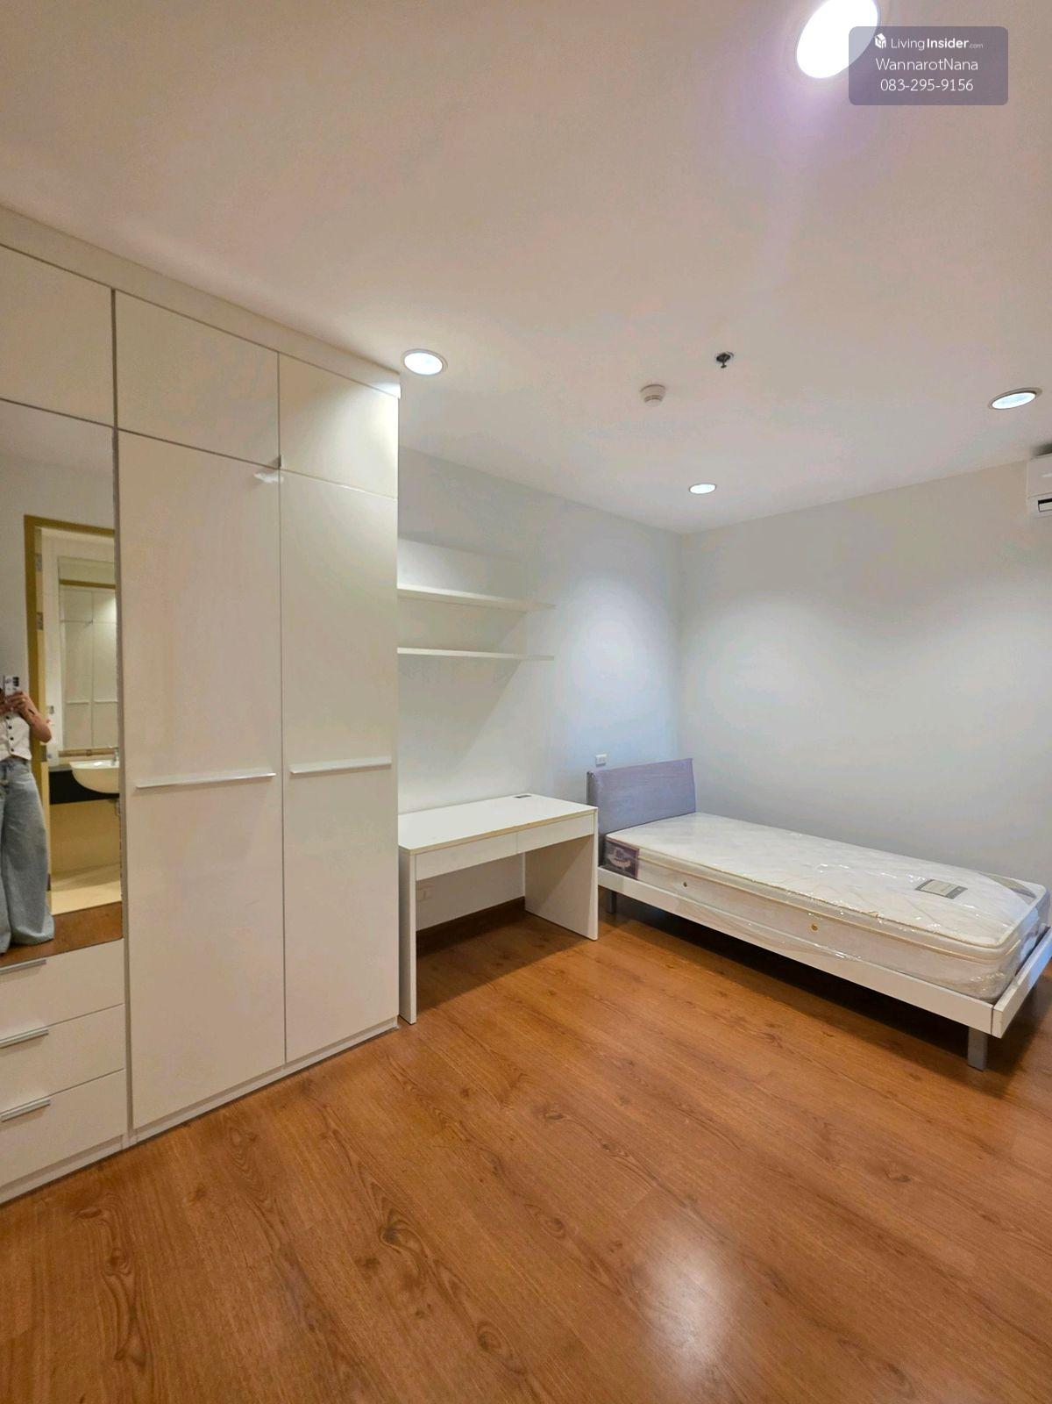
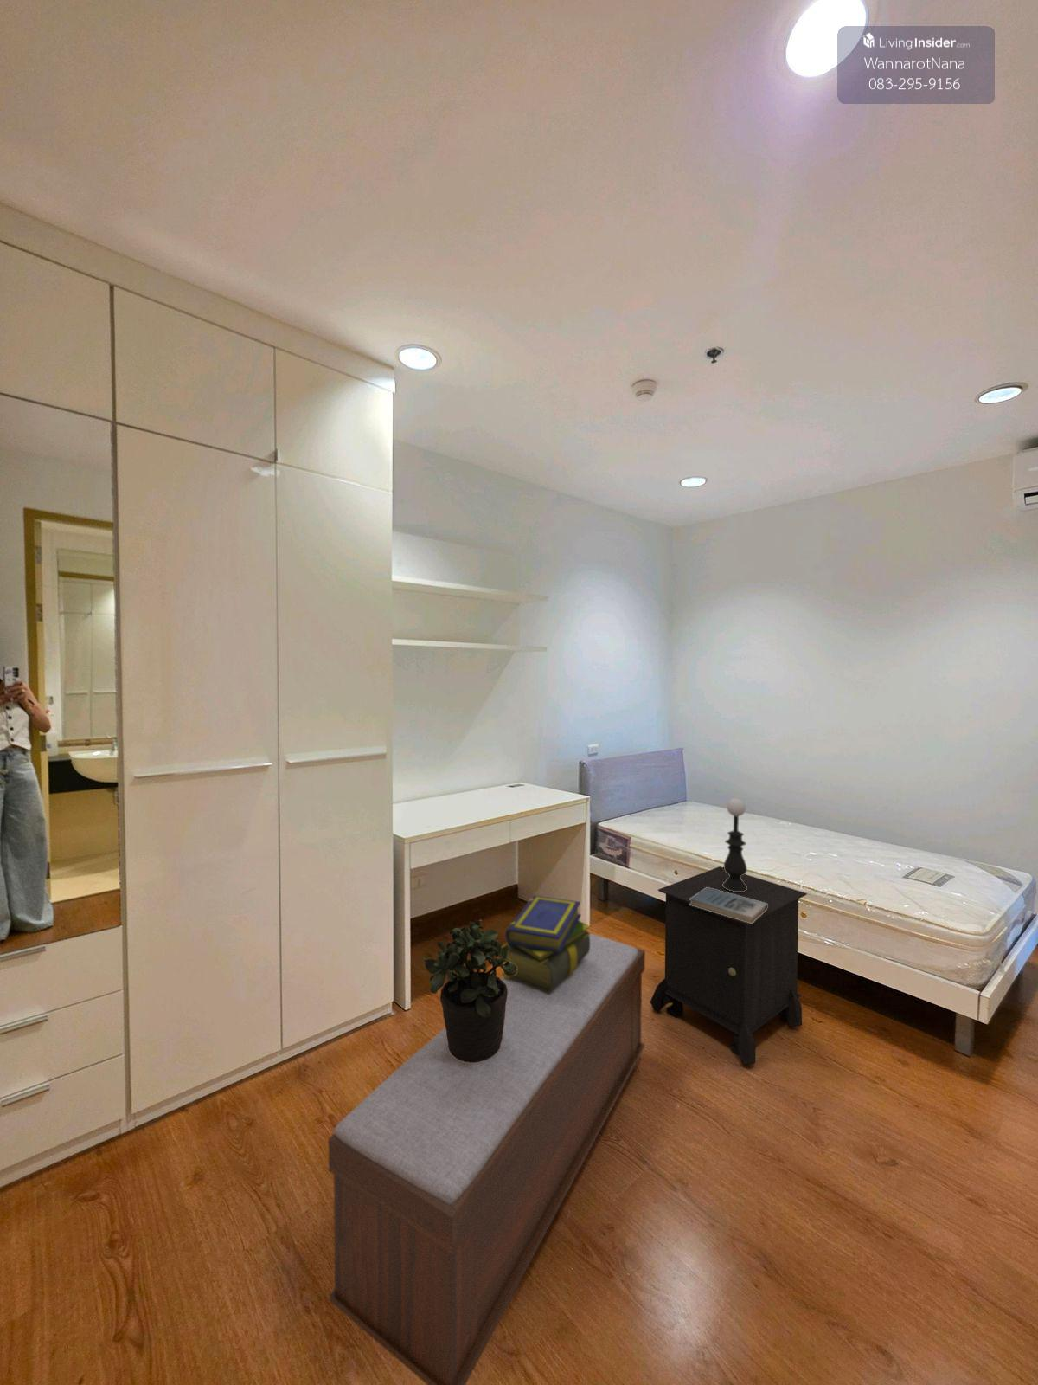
+ table lamp (735, 843)
+ book (727, 903)
+ bench (524, 1083)
+ potted plant (470, 984)
+ stack of books (546, 939)
+ nightstand (729, 954)
